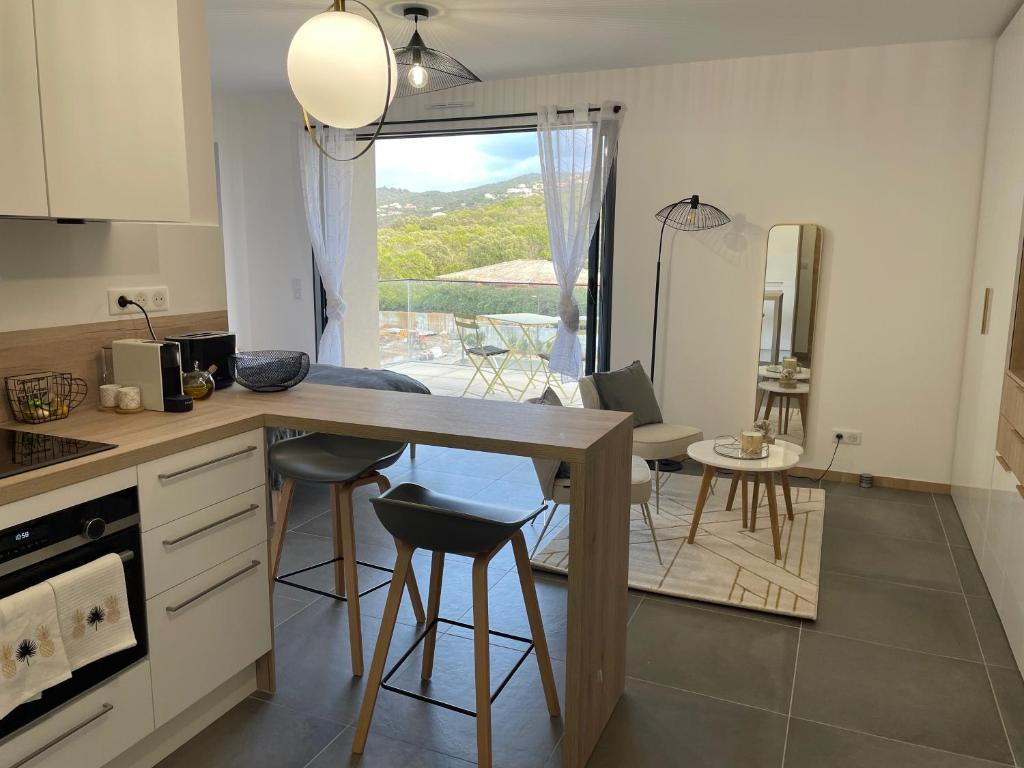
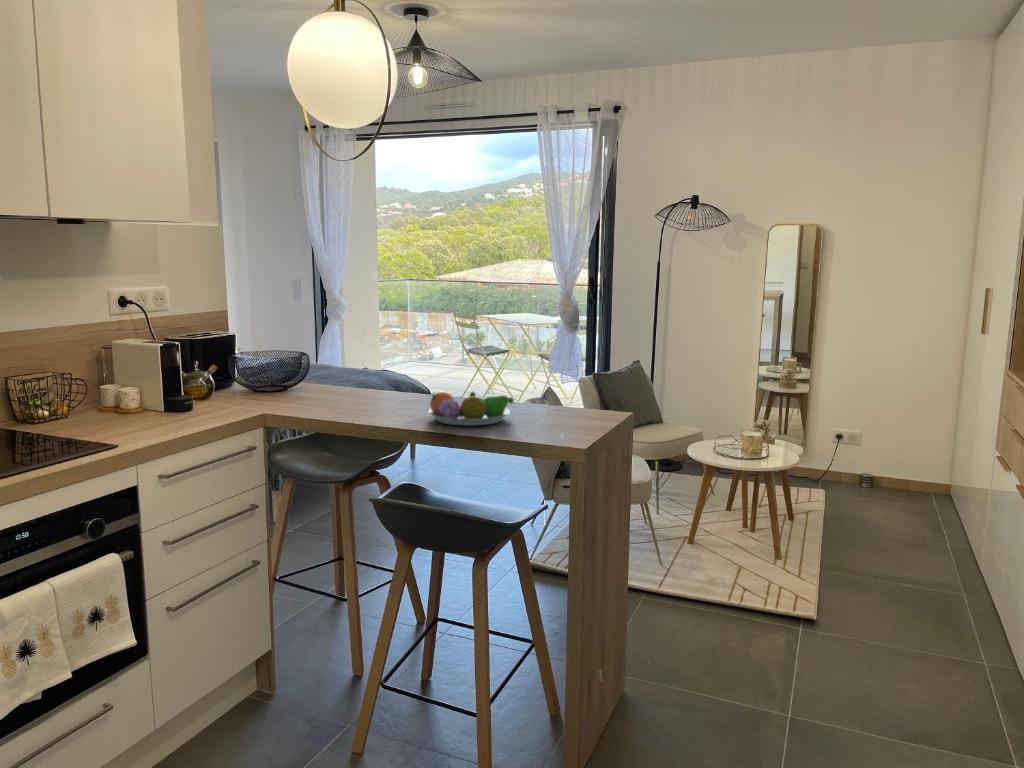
+ fruit bowl (471, 403)
